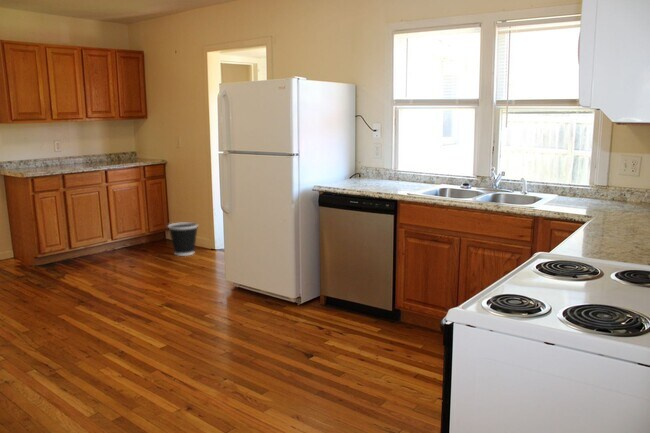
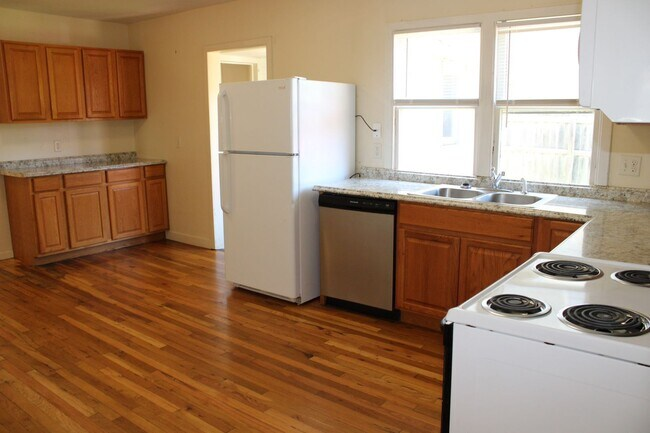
- wastebasket (183, 239)
